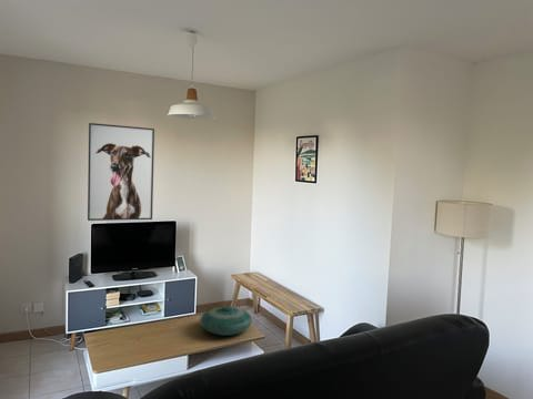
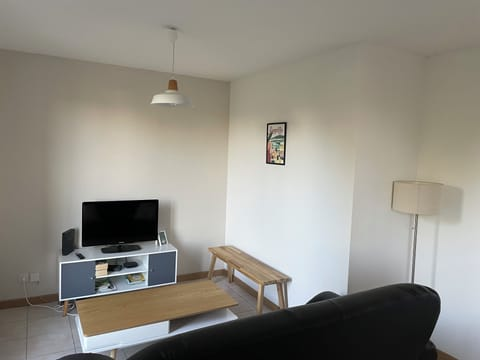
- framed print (121, 173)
- decorative bowl (225, 318)
